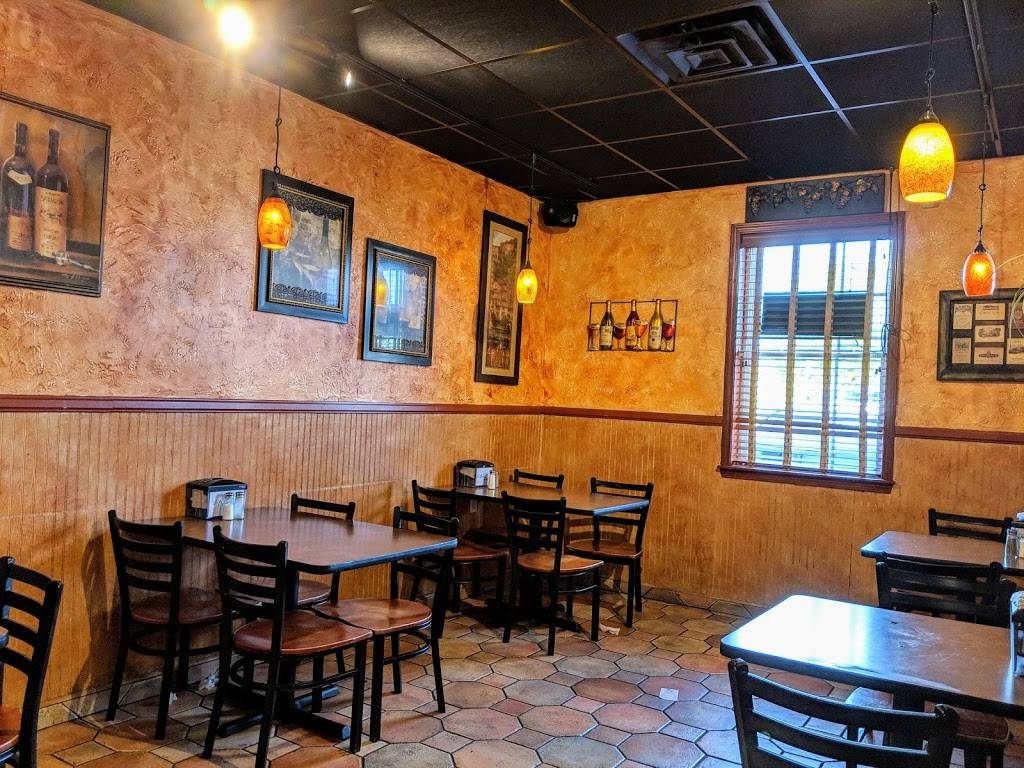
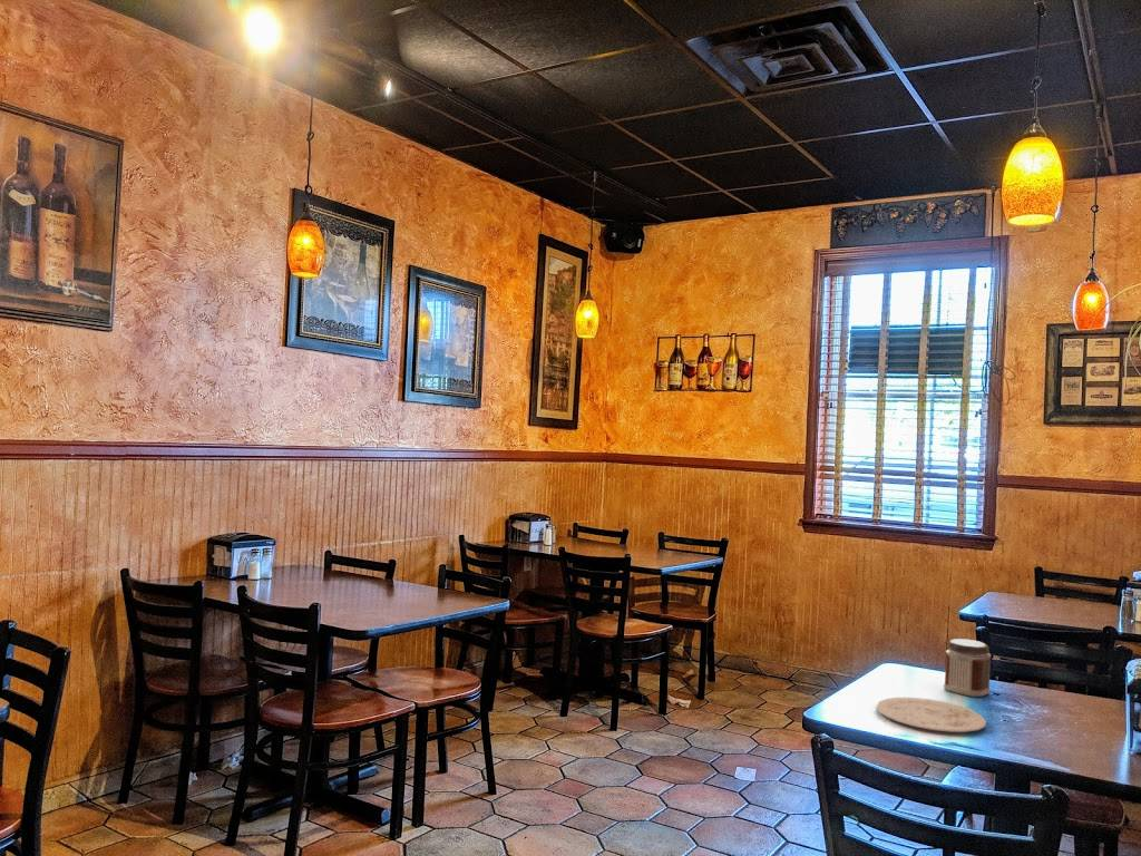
+ plate (929, 714)
+ jar (967, 667)
